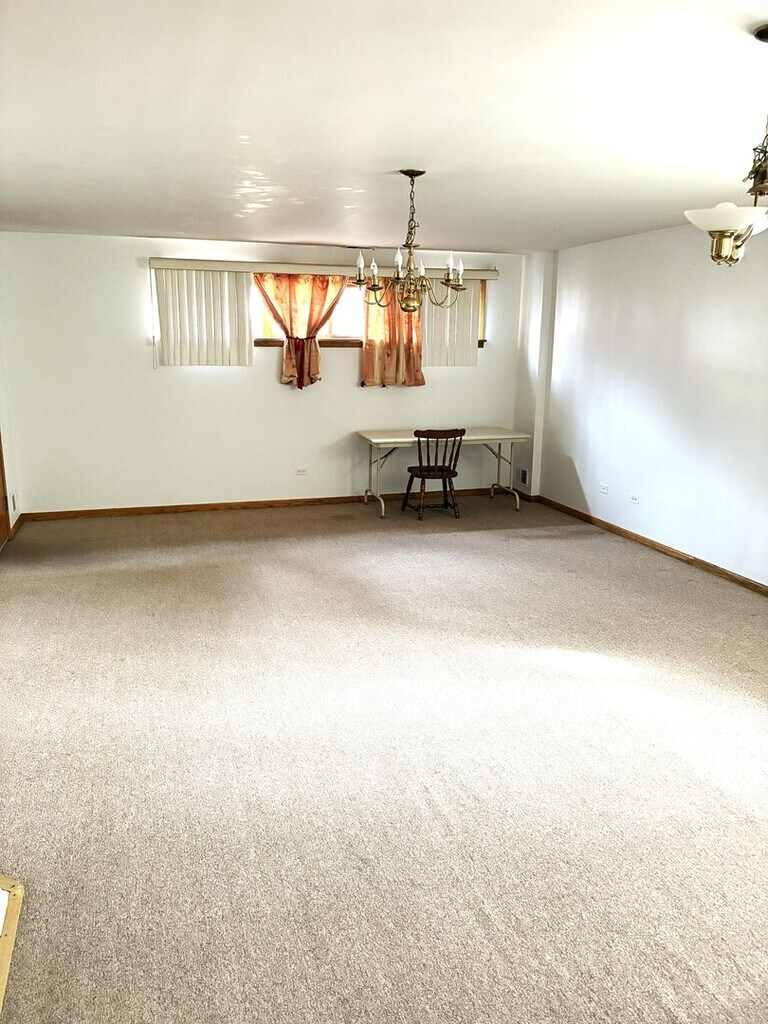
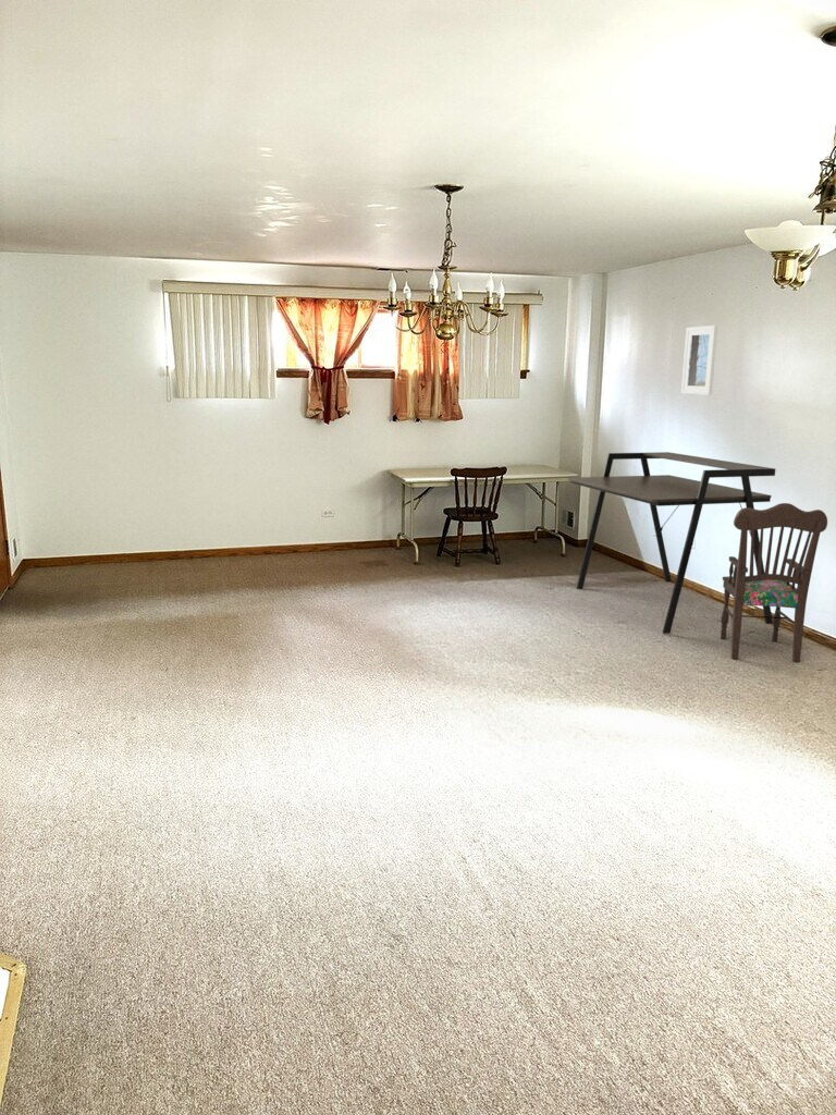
+ dining chair (764, 575)
+ desk (662, 536)
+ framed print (698, 360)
